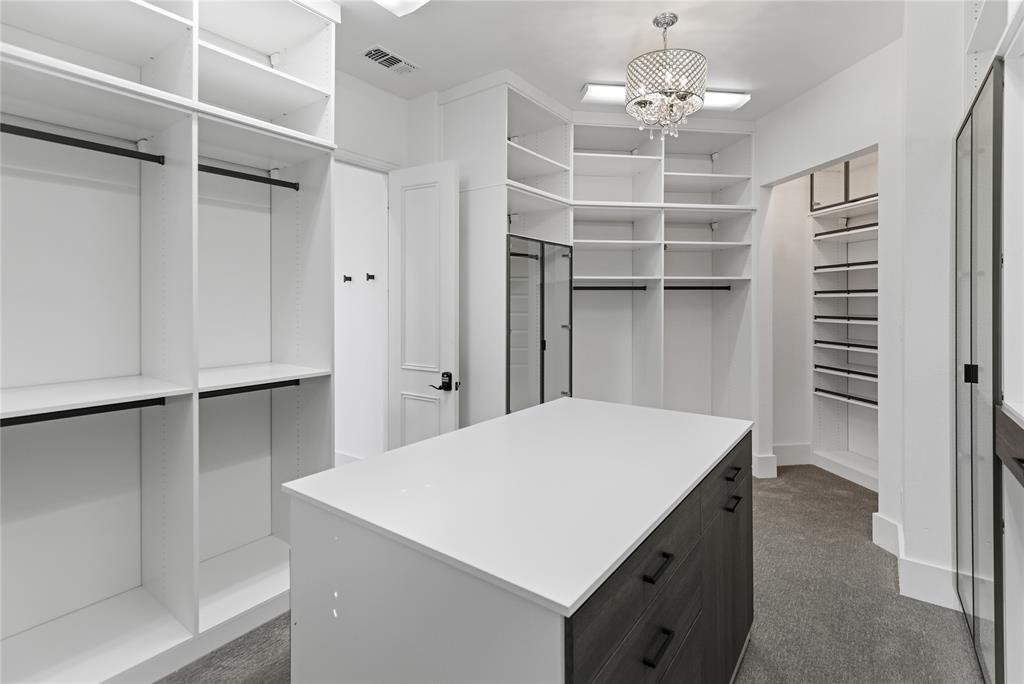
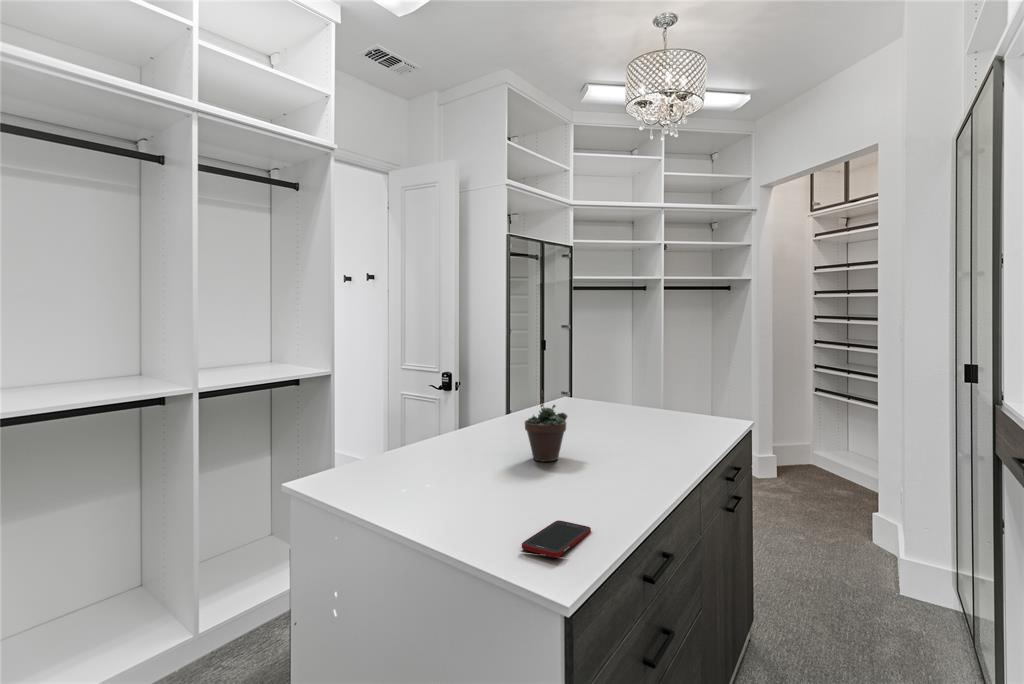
+ cell phone (557, 537)
+ succulent plant (545, 424)
